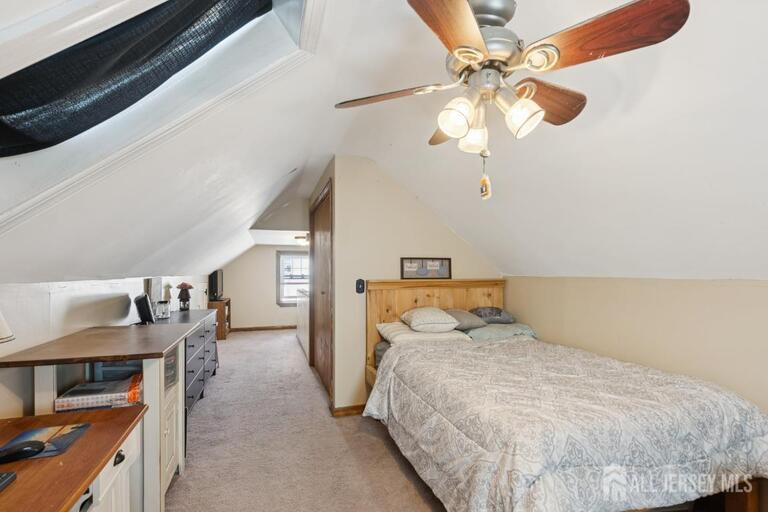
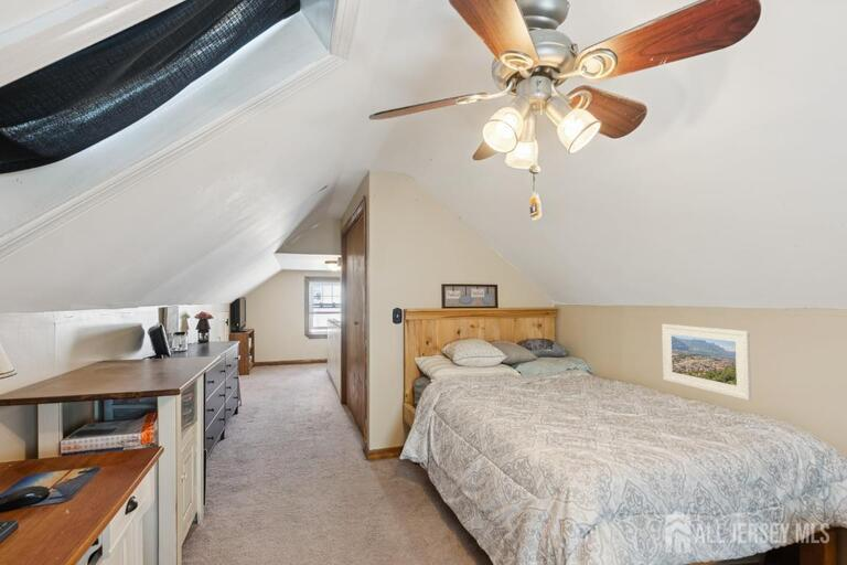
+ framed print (701, 358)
